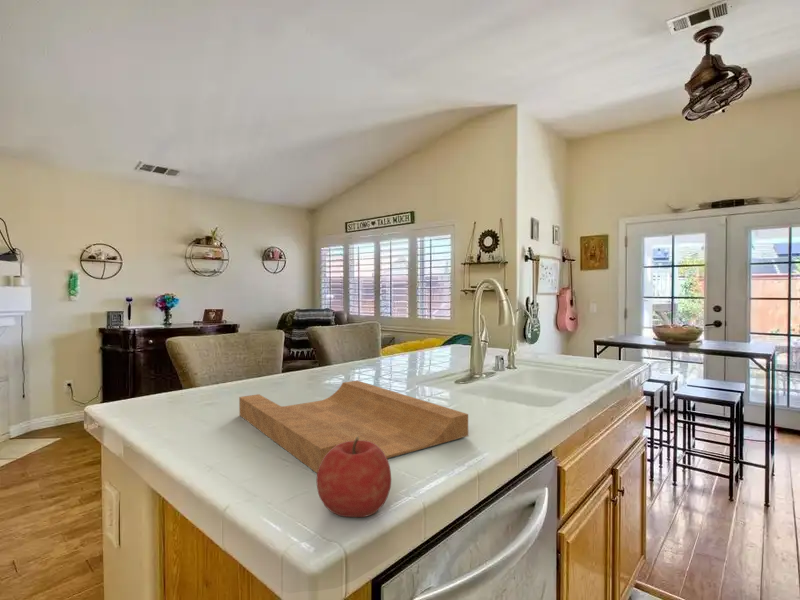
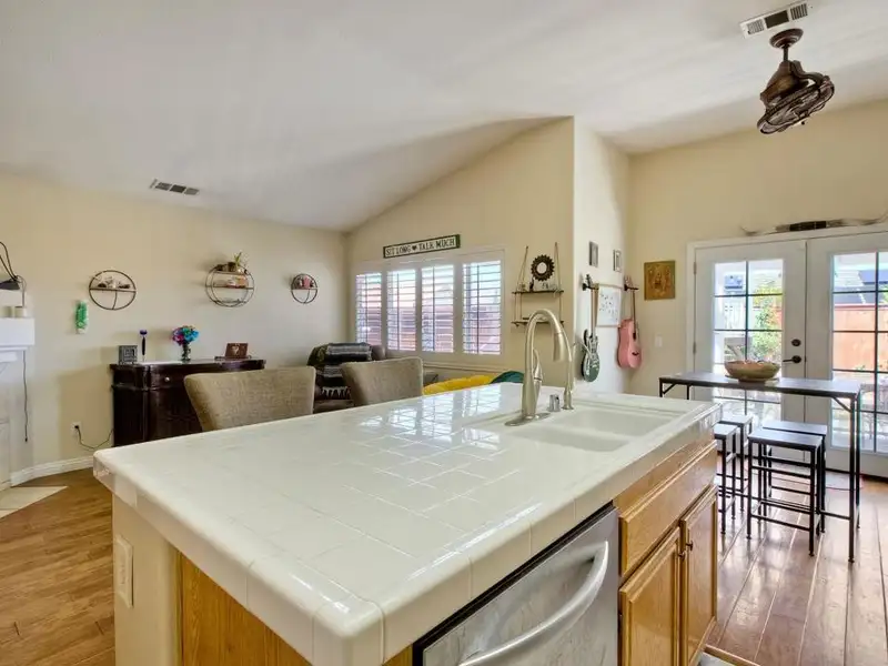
- fruit (356, 472)
- cutting board (344, 414)
